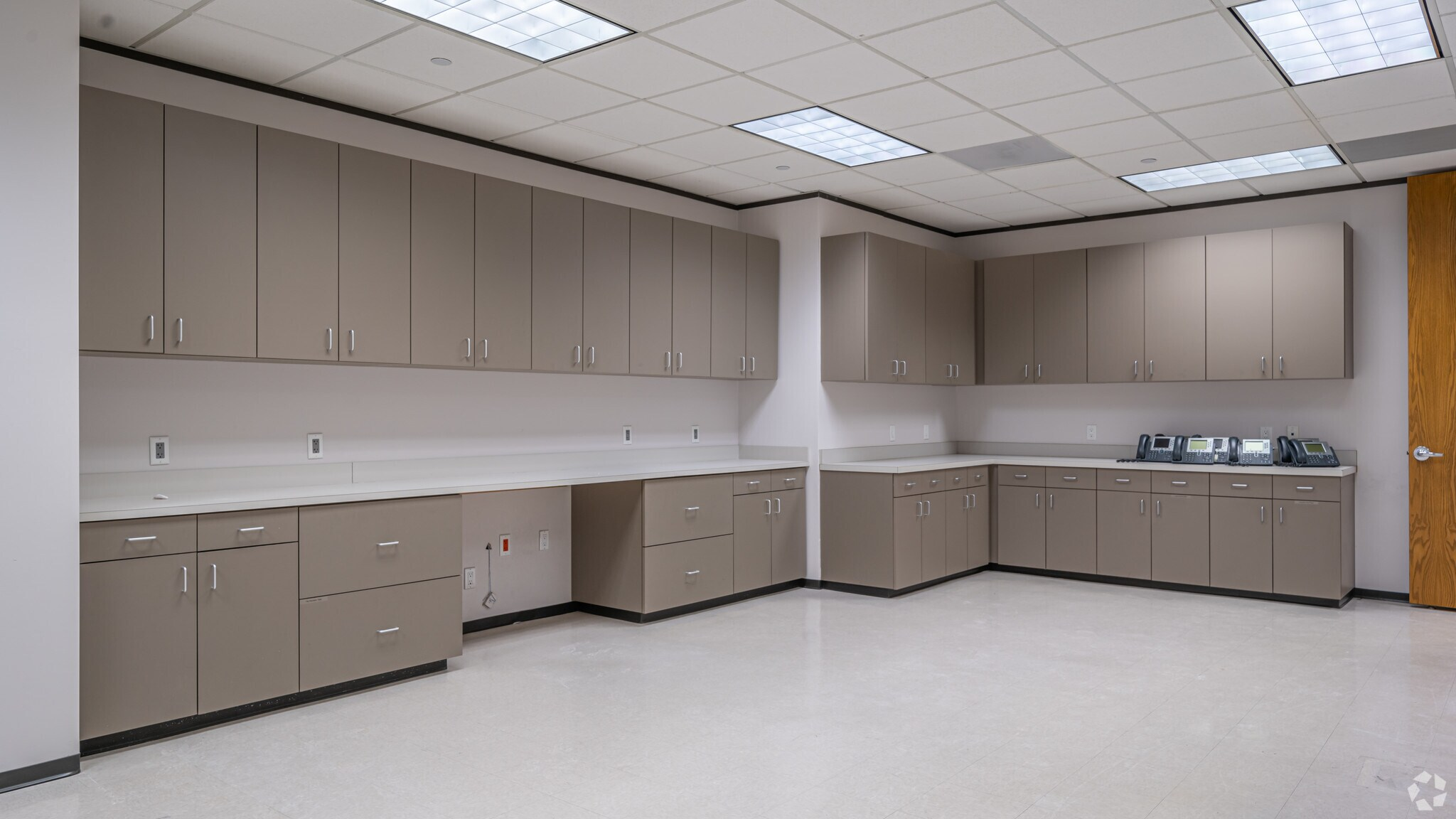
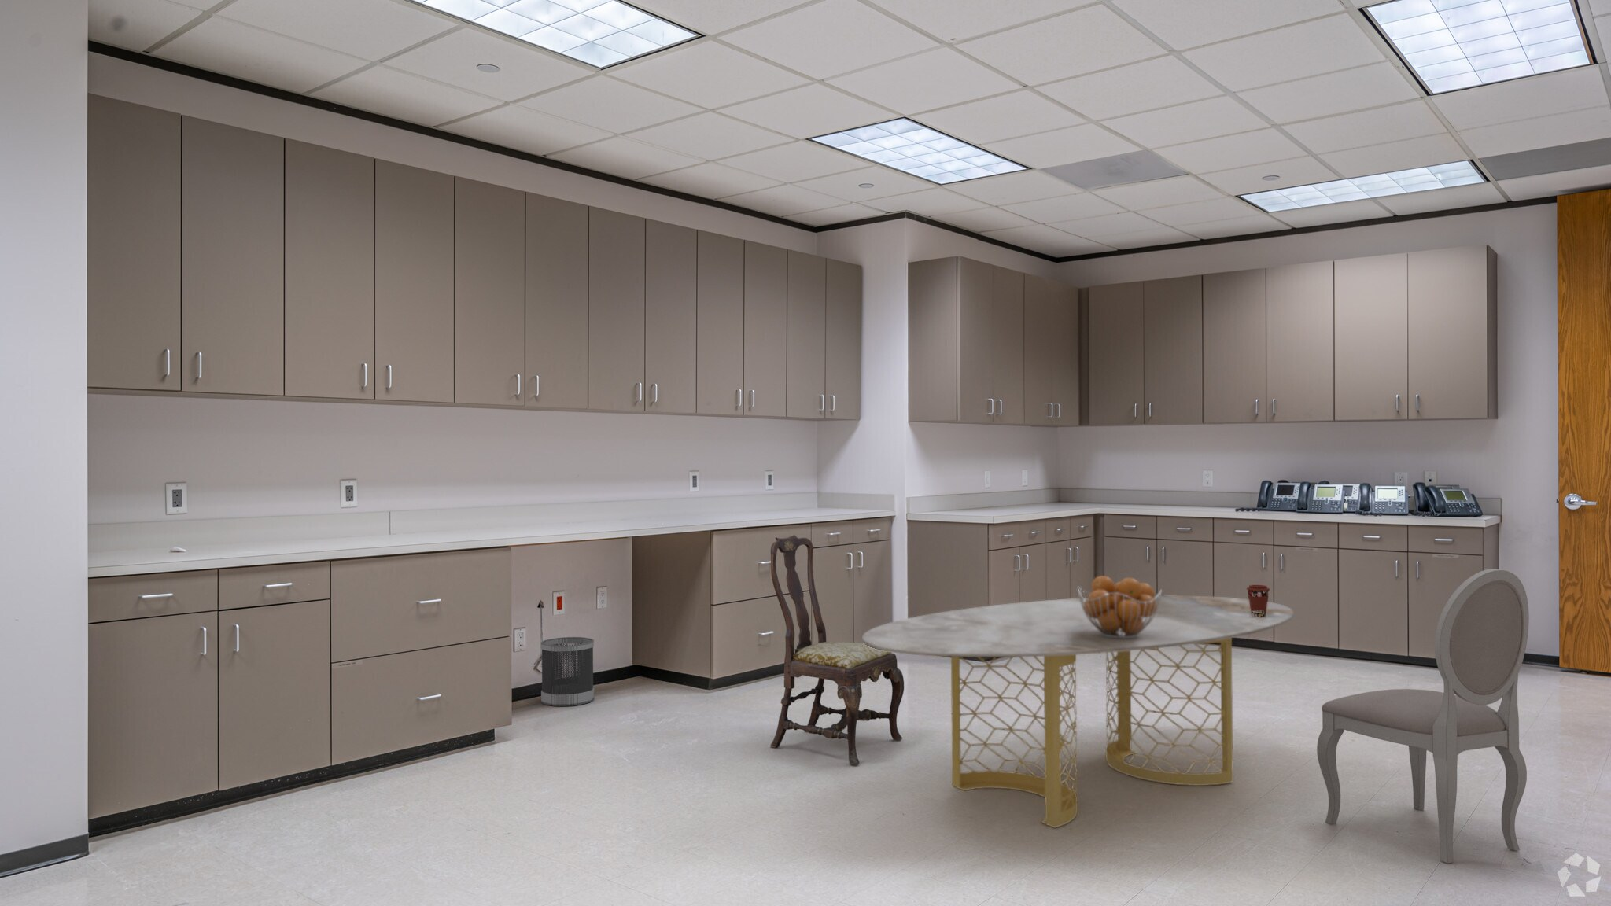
+ fruit basket (1120, 605)
+ dining chair (831, 642)
+ wastebasket (568, 670)
+ coffee cup (1258, 601)
+ dining chair (1417, 696)
+ dining table (1106, 701)
